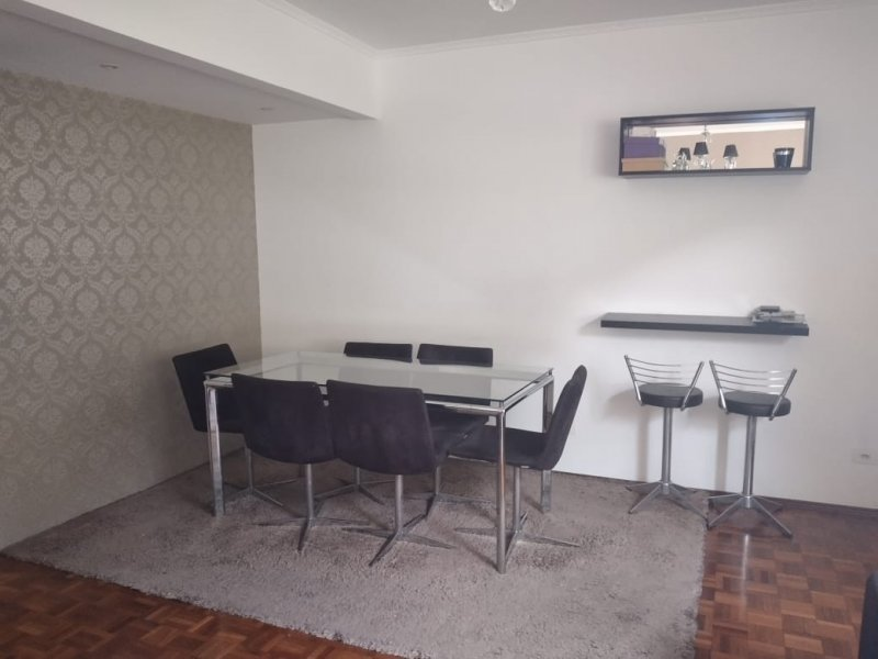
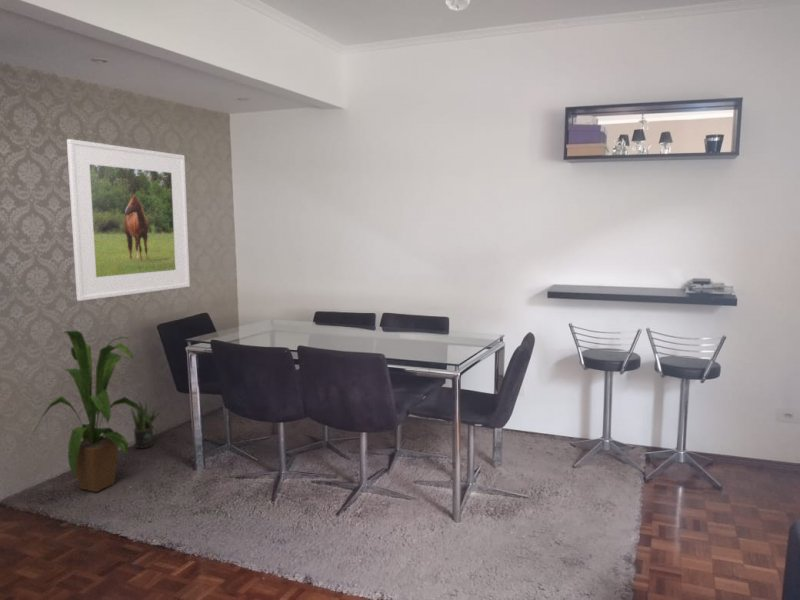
+ potted plant (145, 423)
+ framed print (135, 221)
+ house plant (105, 402)
